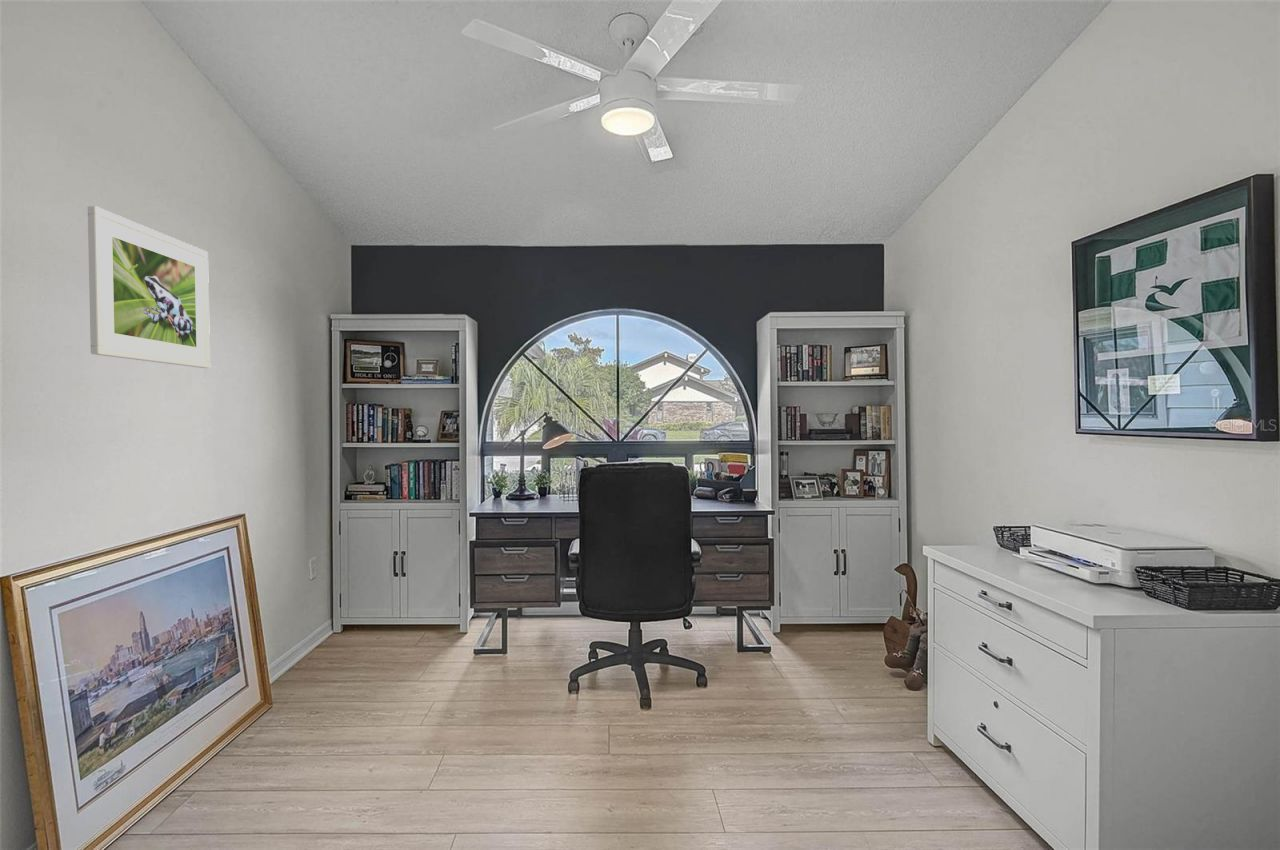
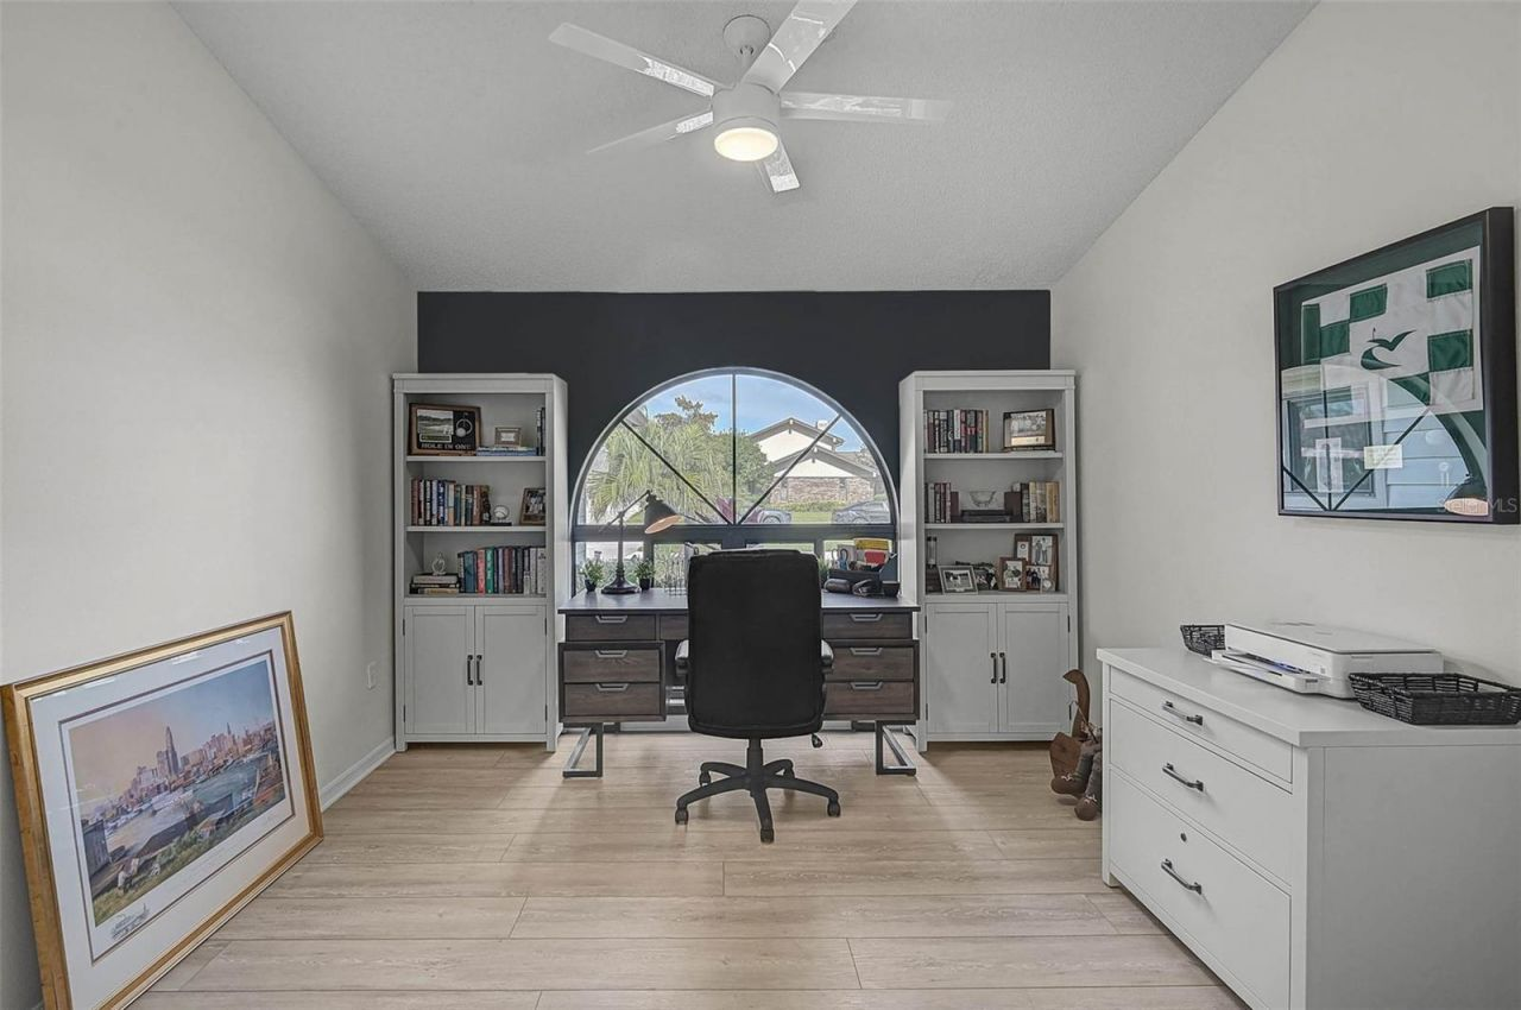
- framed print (156, 296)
